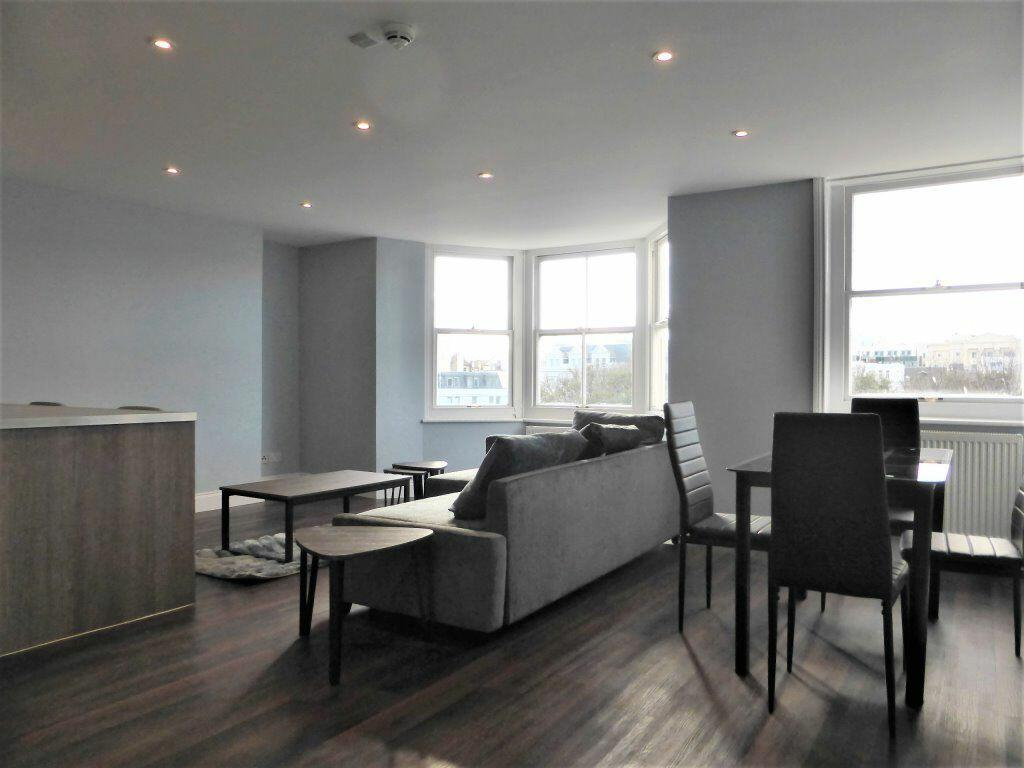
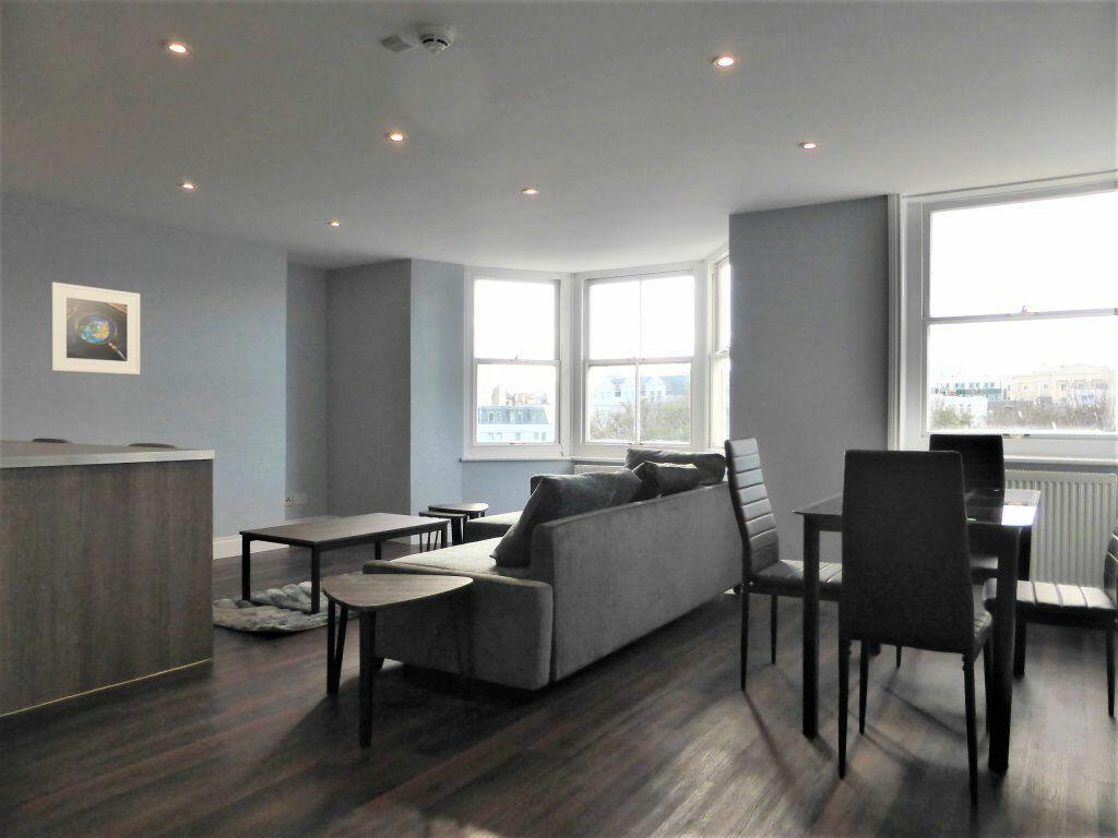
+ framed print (97, 330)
